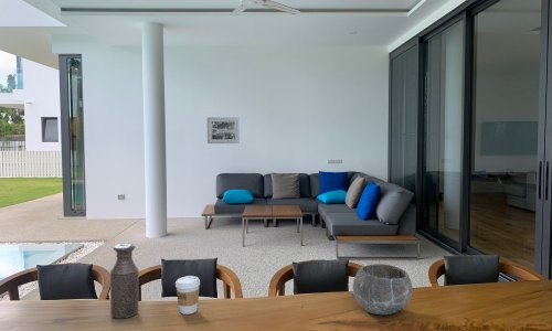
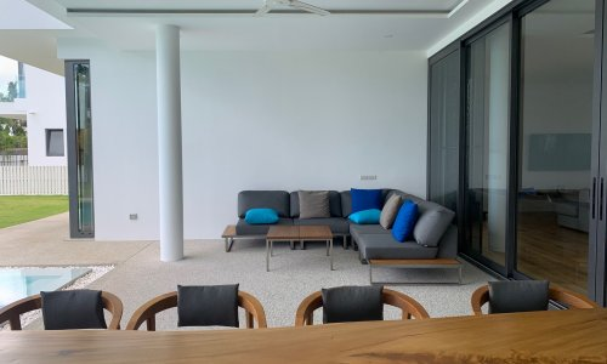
- coffee cup (188, 295)
- wall art (223, 130)
- bottle (124, 279)
- bowl (382, 289)
